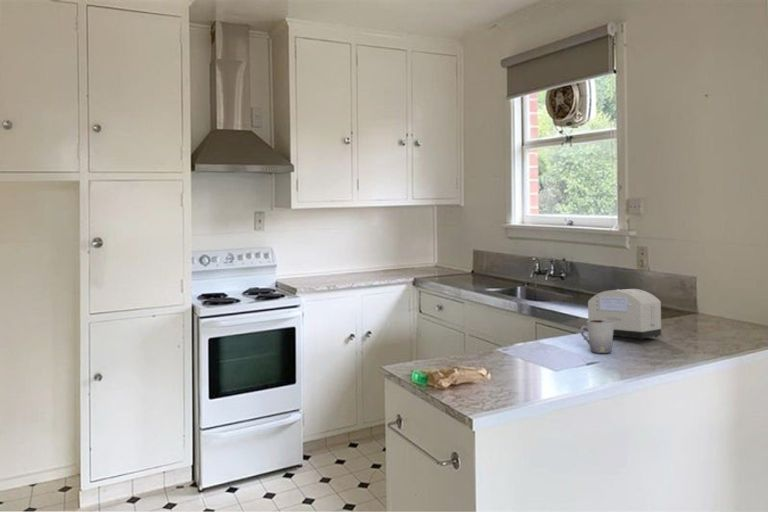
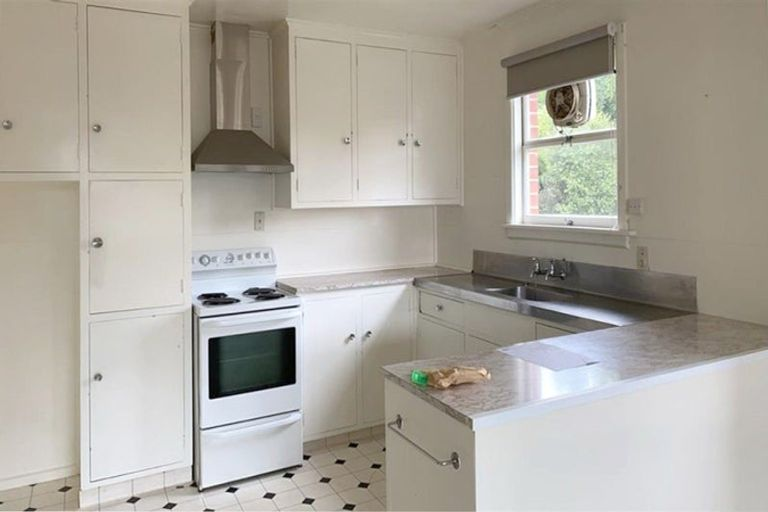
- cup (596, 335)
- toaster (630, 312)
